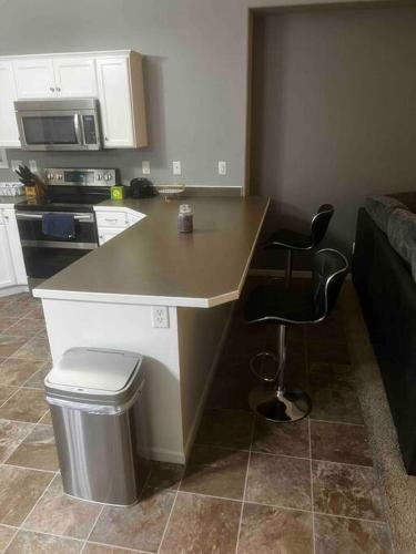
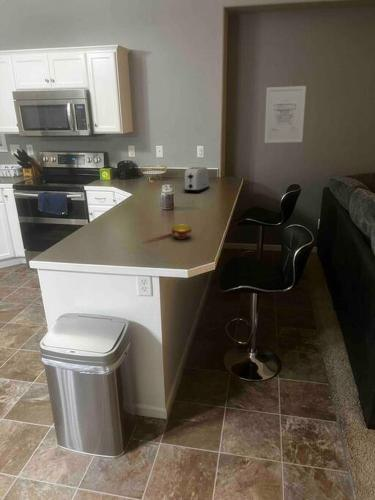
+ bowl (168, 234)
+ toaster (196, 178)
+ wall art (284, 115)
